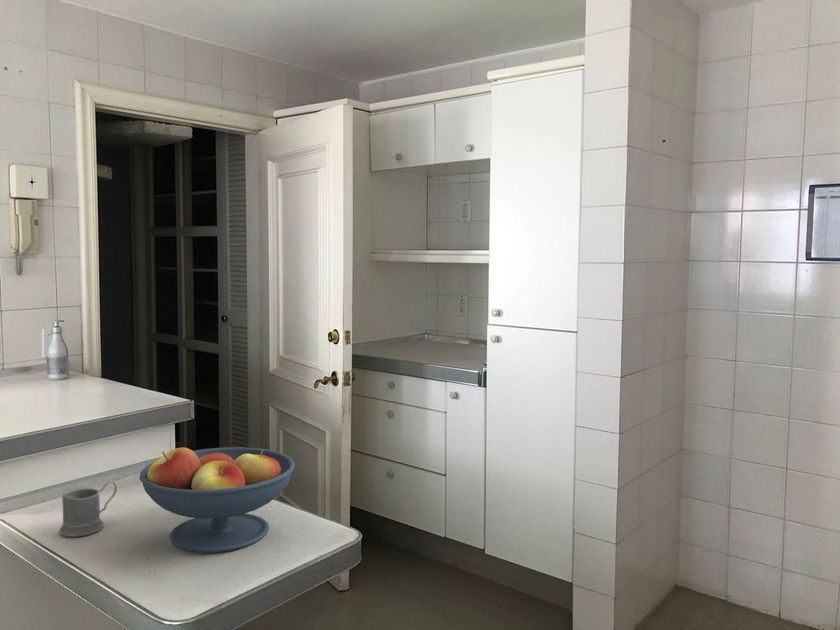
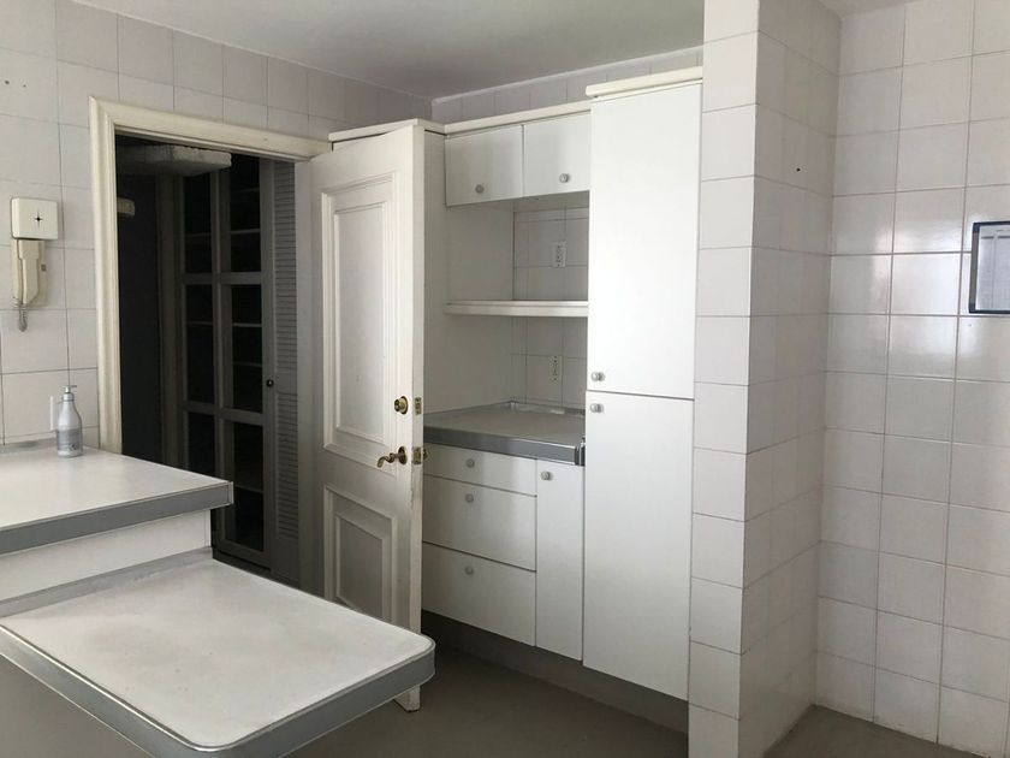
- fruit bowl (219, 488)
- mug (88, 506)
